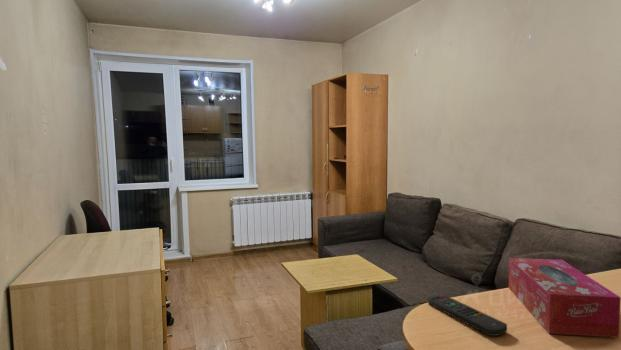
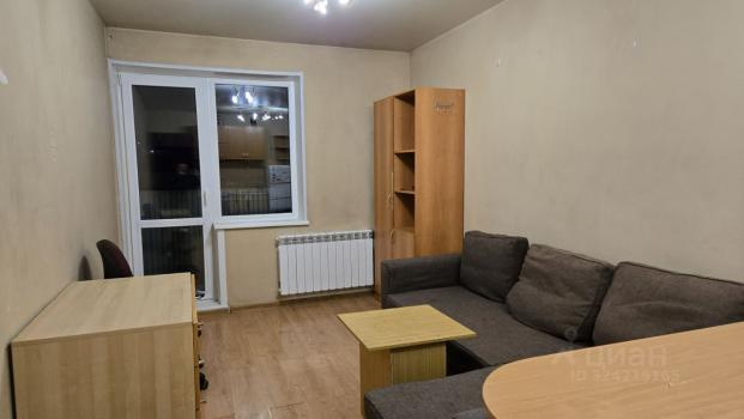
- tissue box (556, 292)
- remote control (464, 312)
